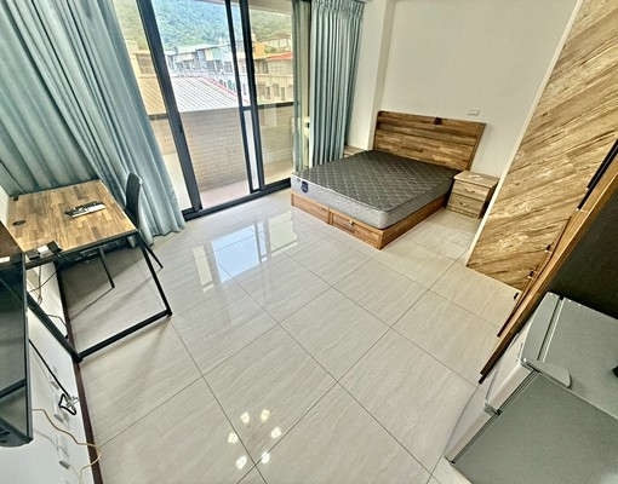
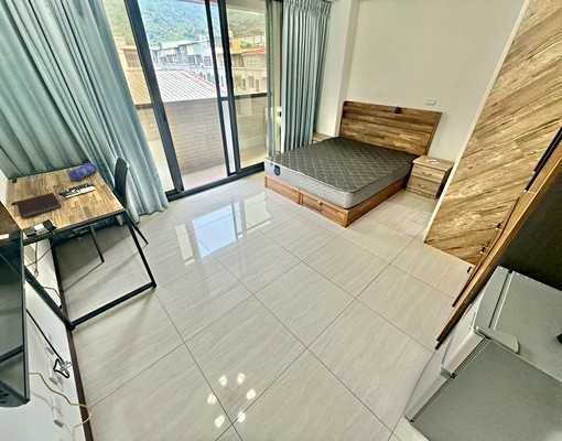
+ pencil case (83, 171)
+ notebook (39, 204)
